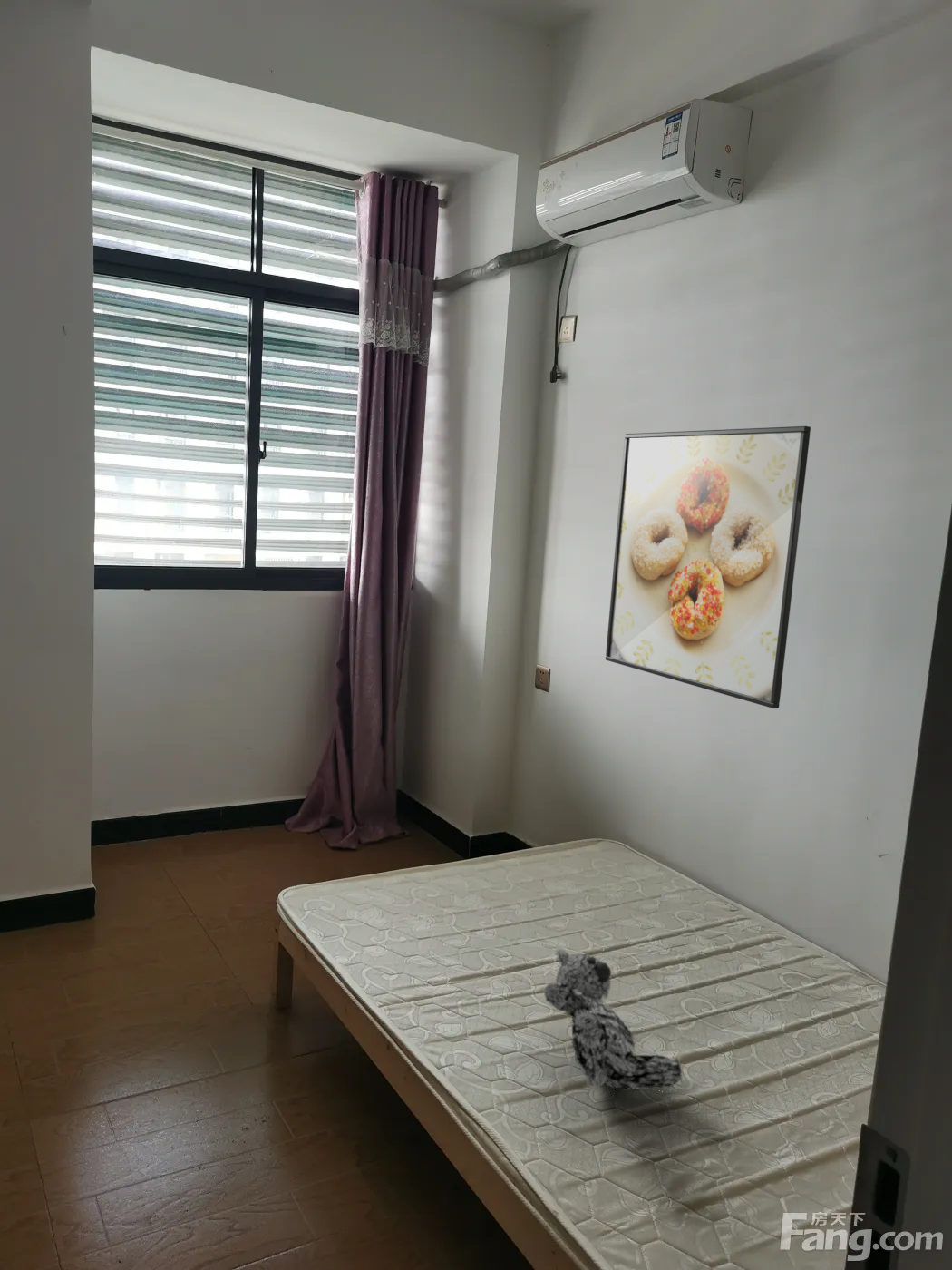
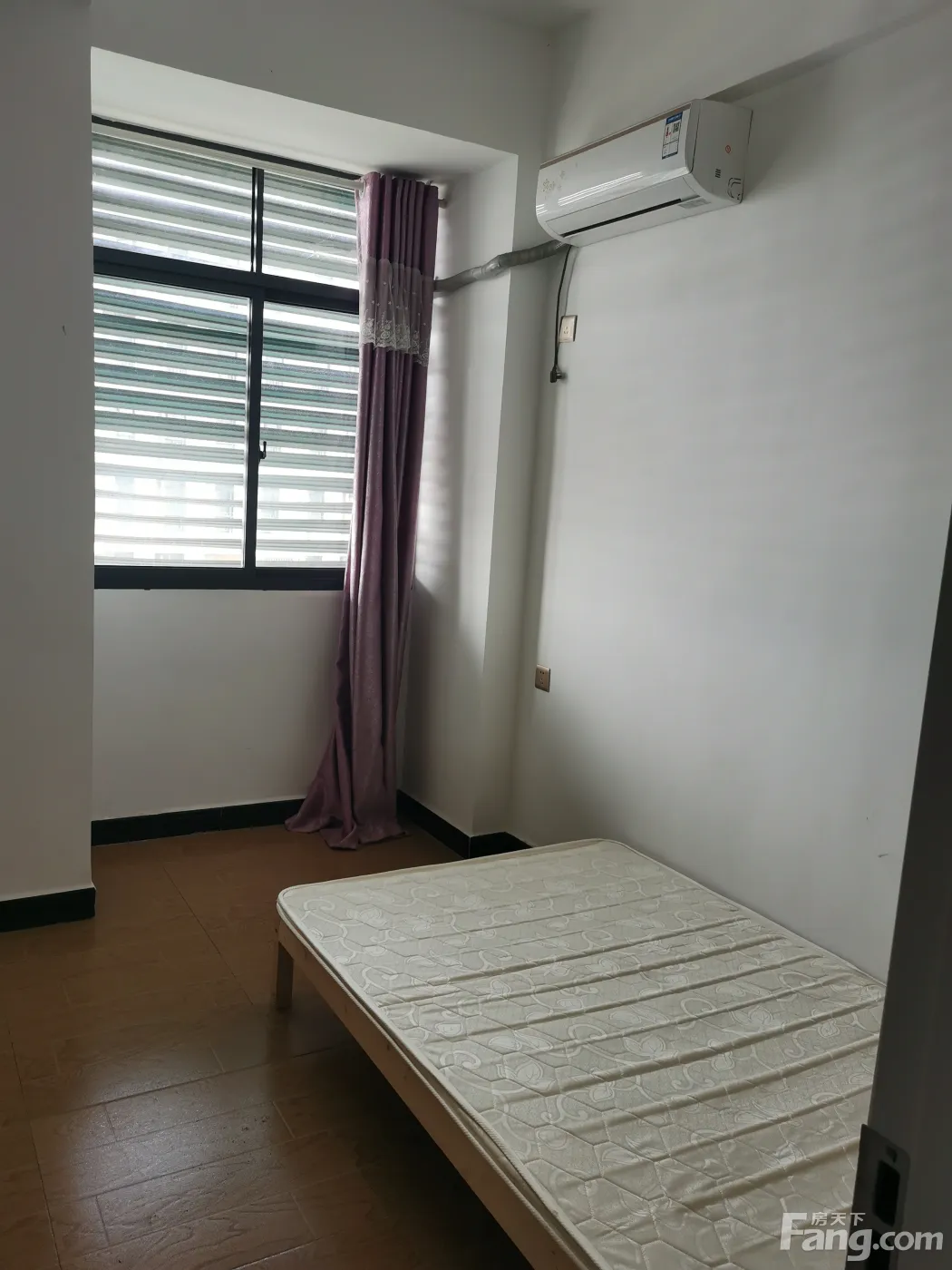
- teddy bear (602, 1019)
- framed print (695, 558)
